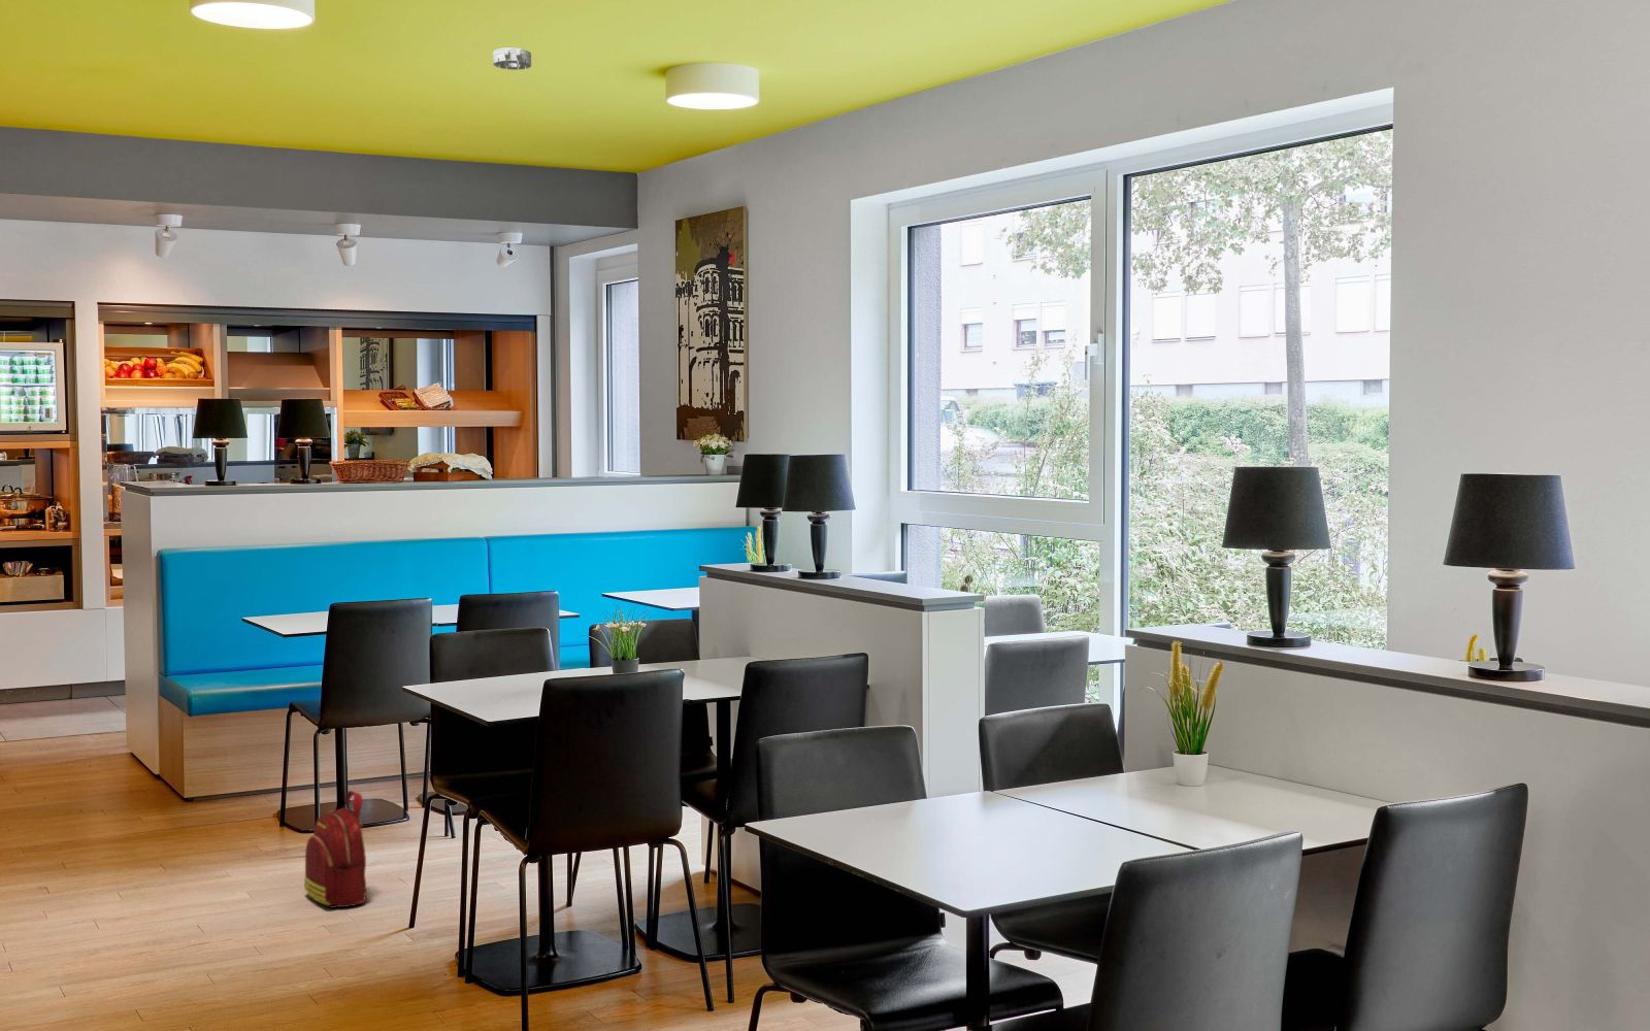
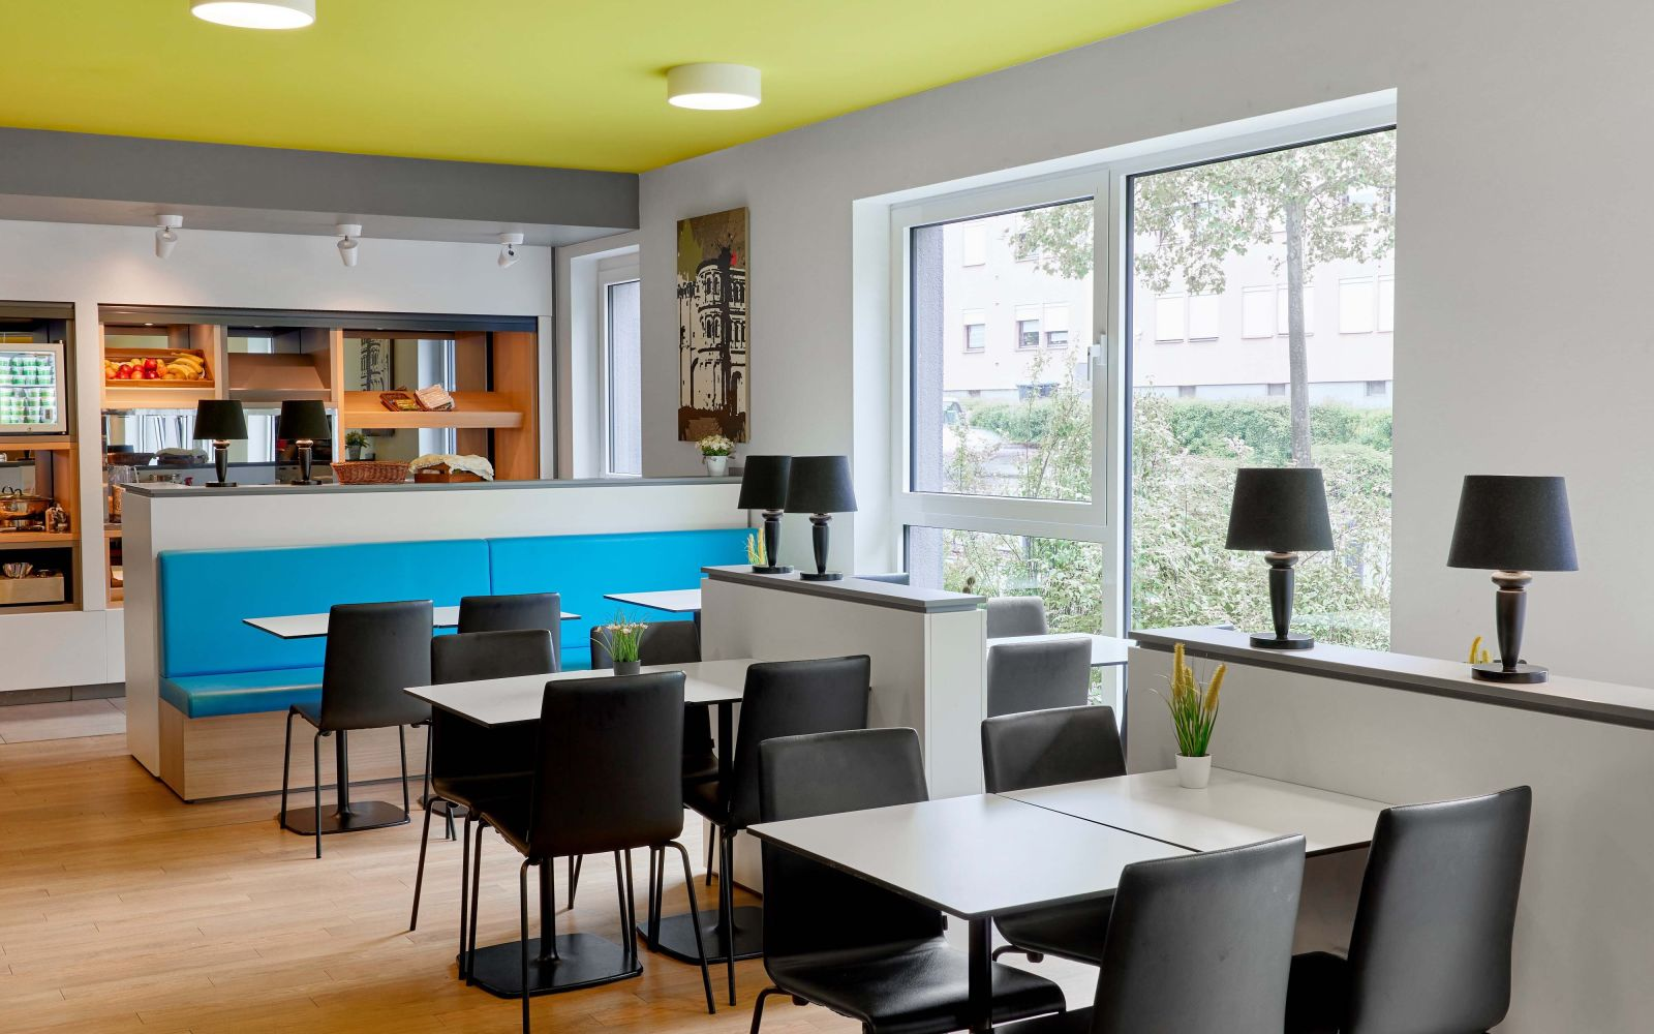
- smoke detector (512, 58)
- backpack (335, 846)
